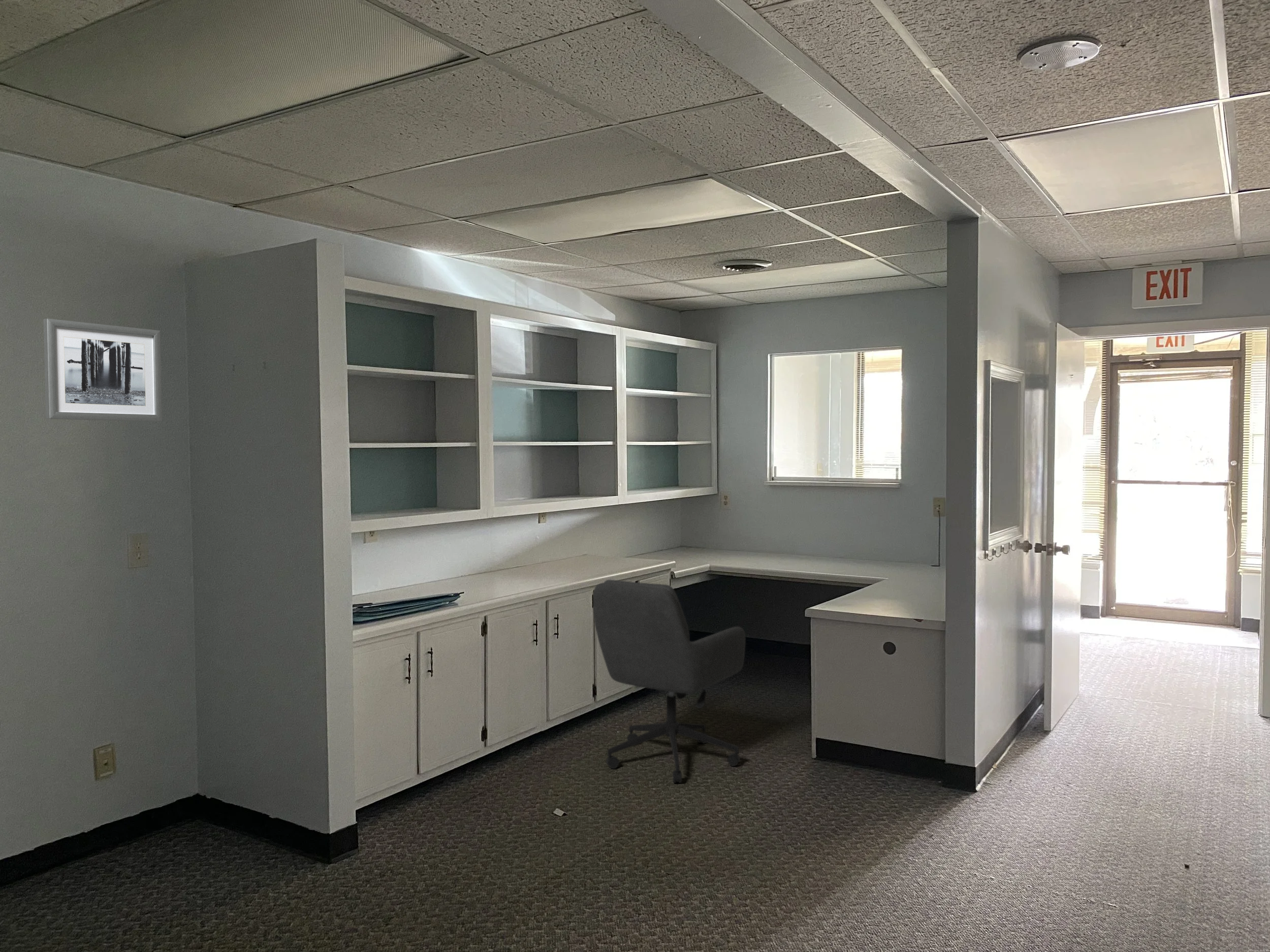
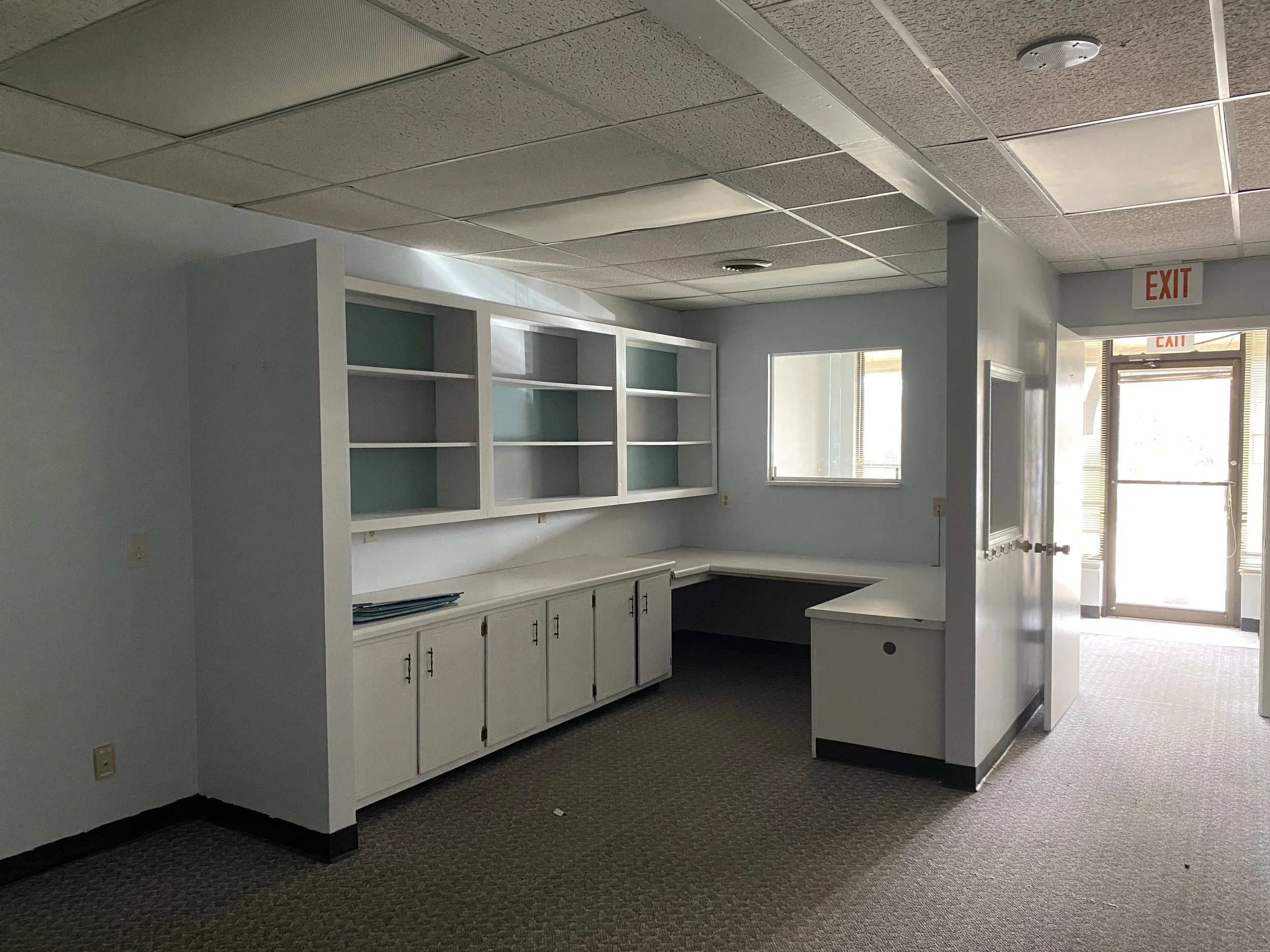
- office chair (669, 668)
- wall art (106, 373)
